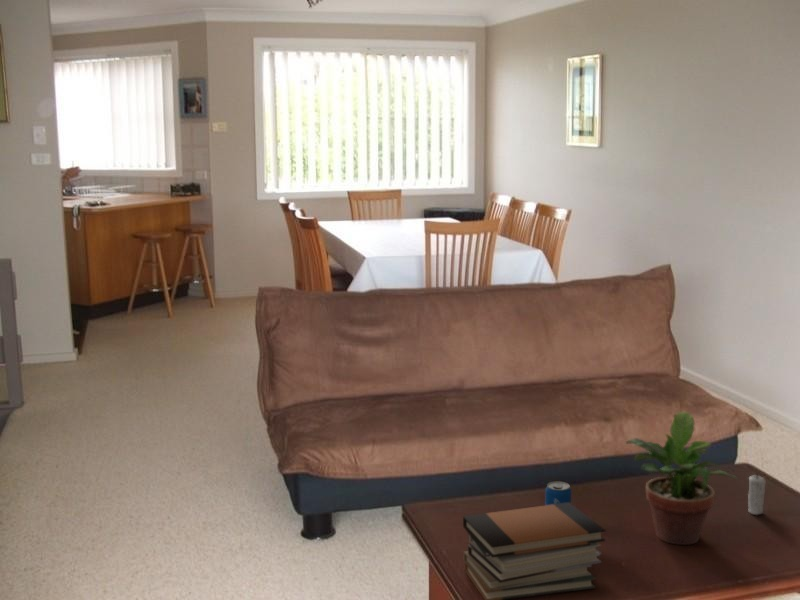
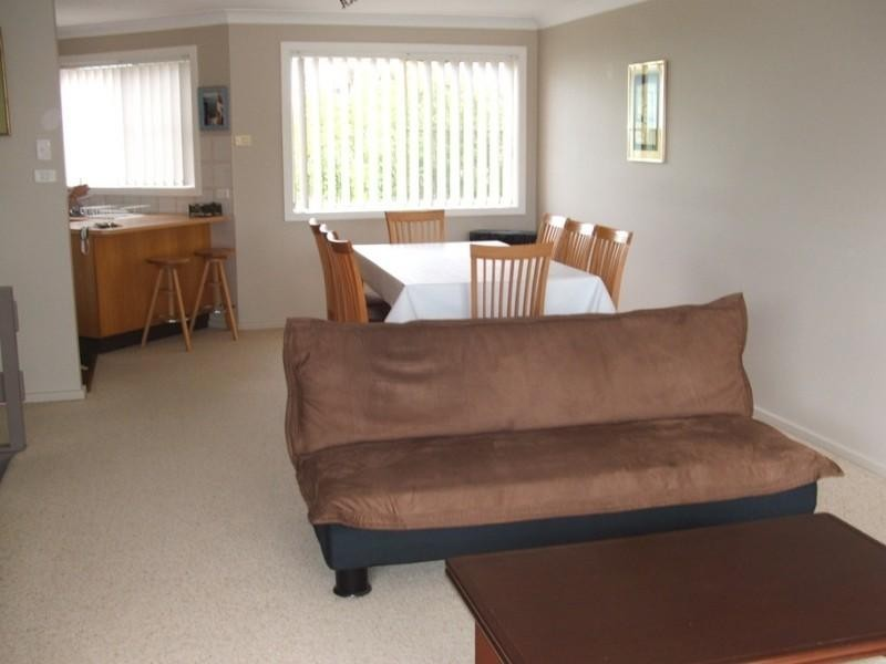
- potted plant (680, 484)
- candle (756, 490)
- book stack (532, 551)
- beverage can (558, 503)
